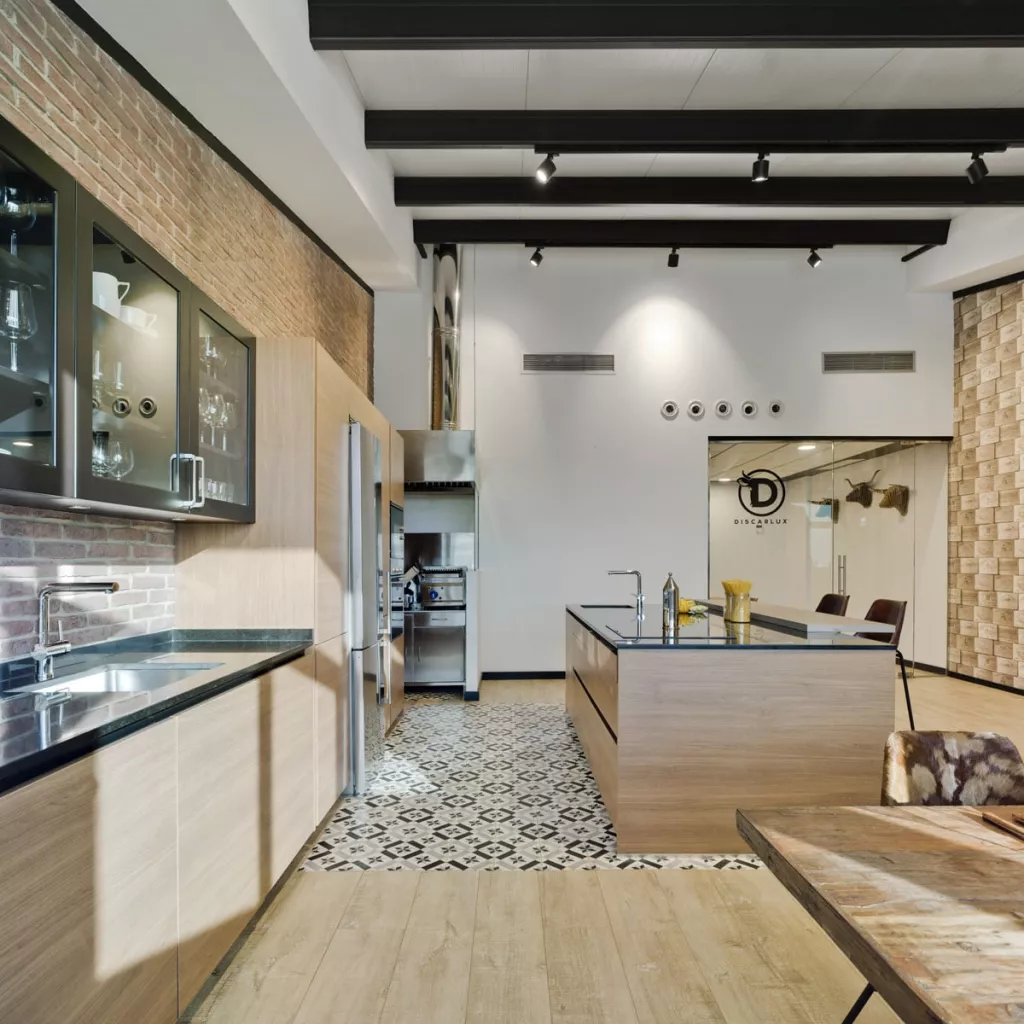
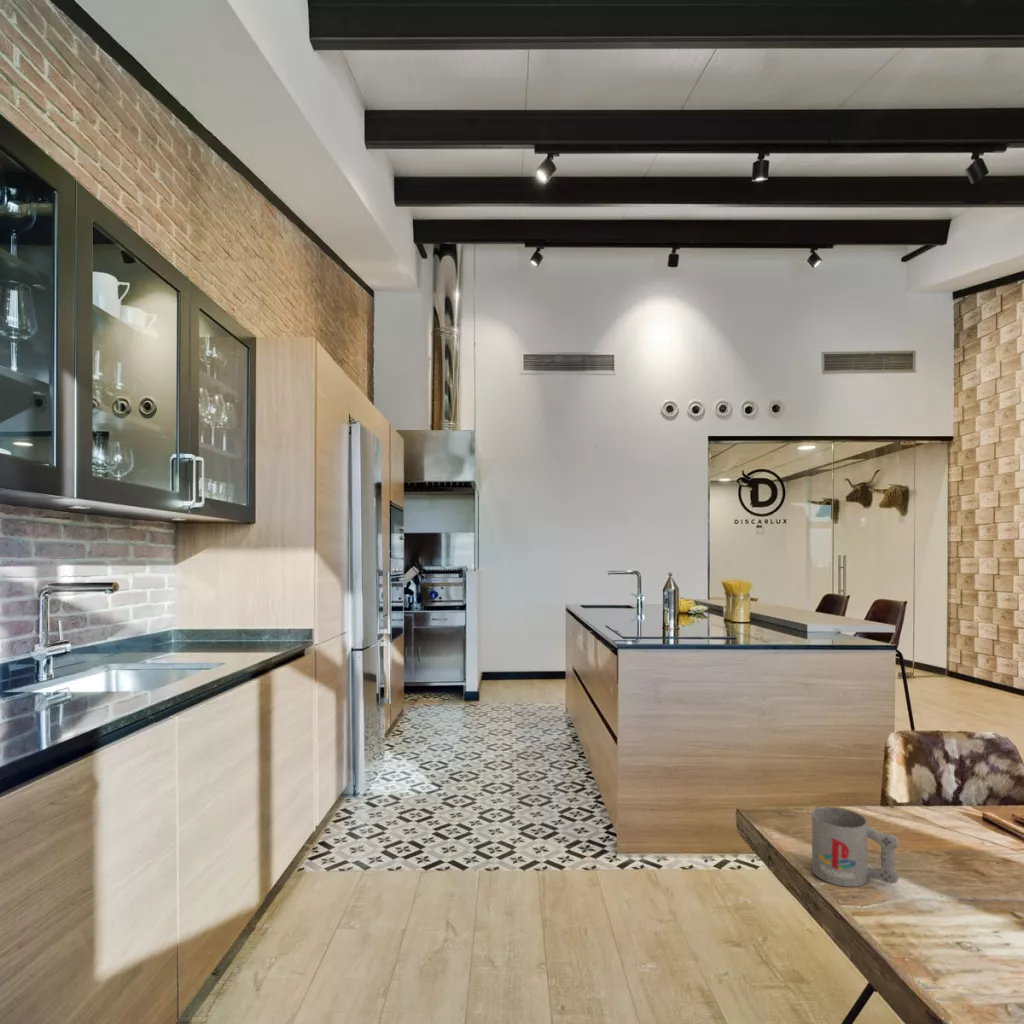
+ mug (854, 848)
